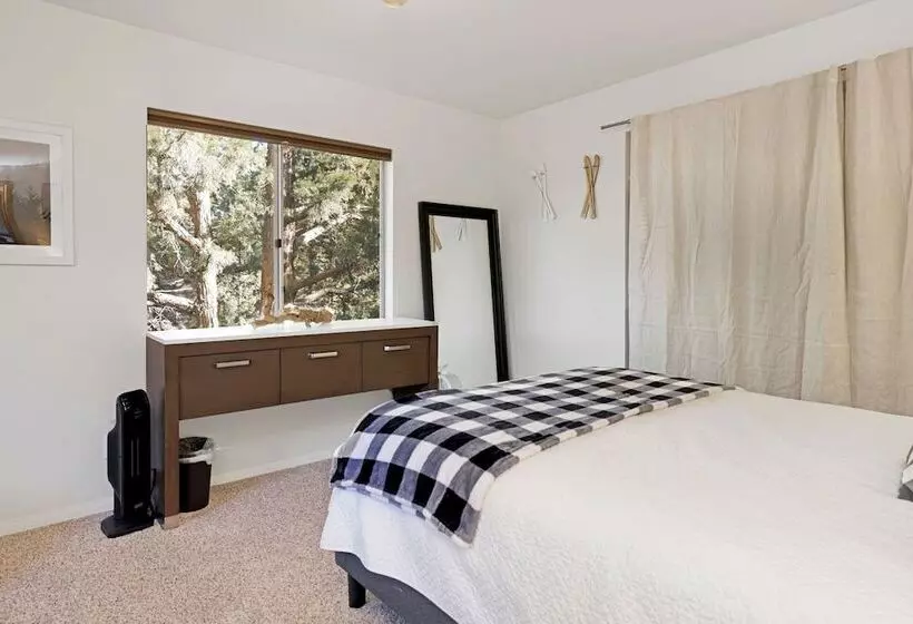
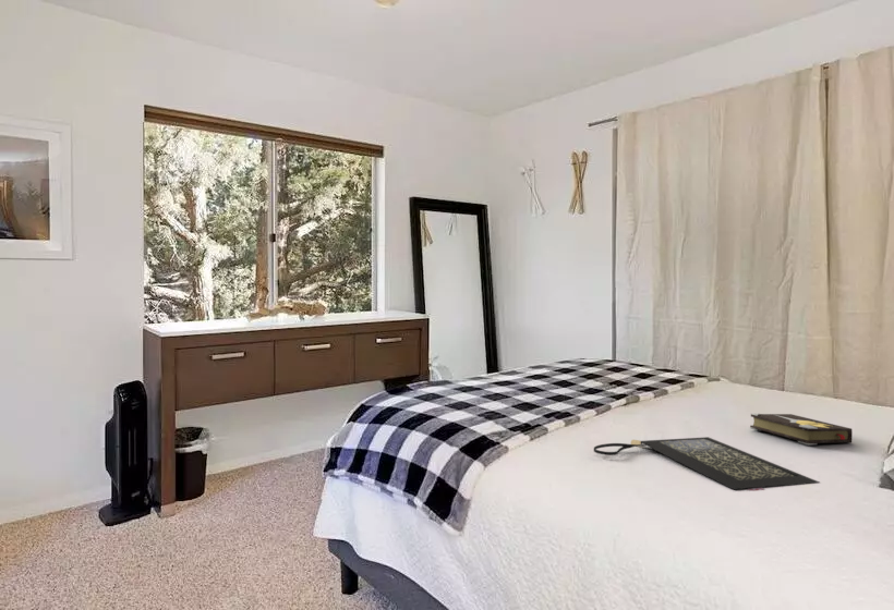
+ hardback book (798, 426)
+ clutch bag (710, 456)
